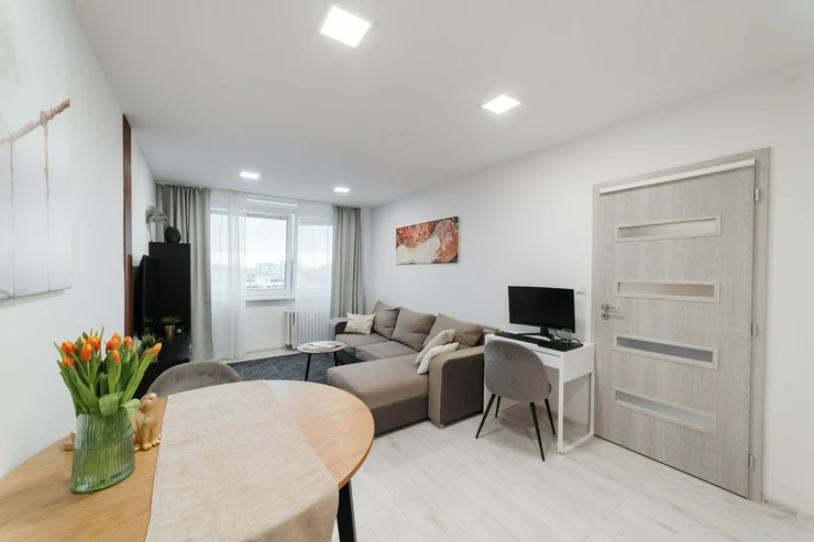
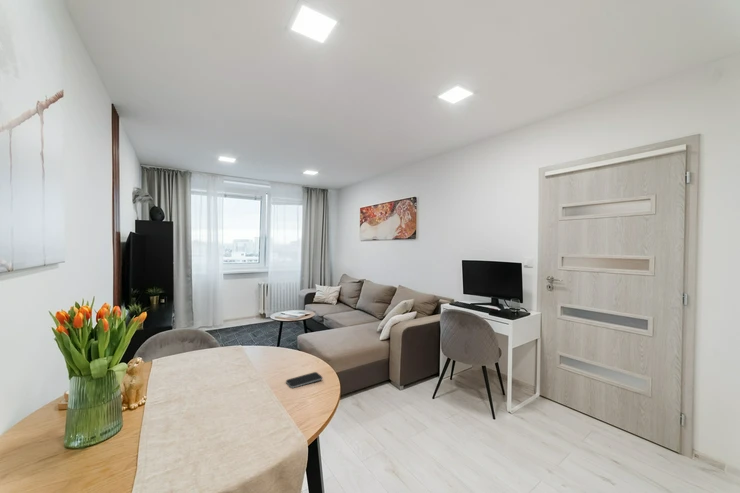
+ smartphone (304, 379)
